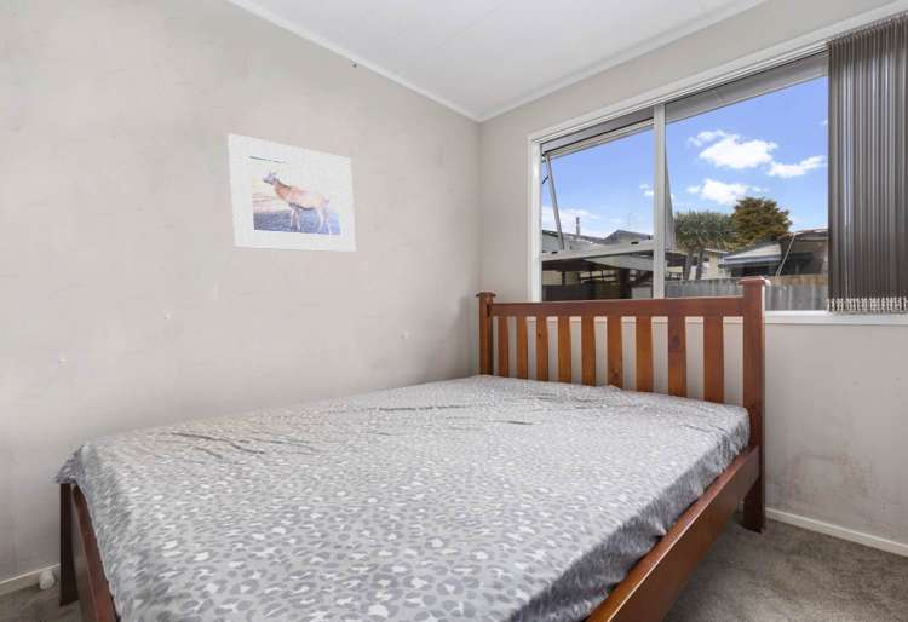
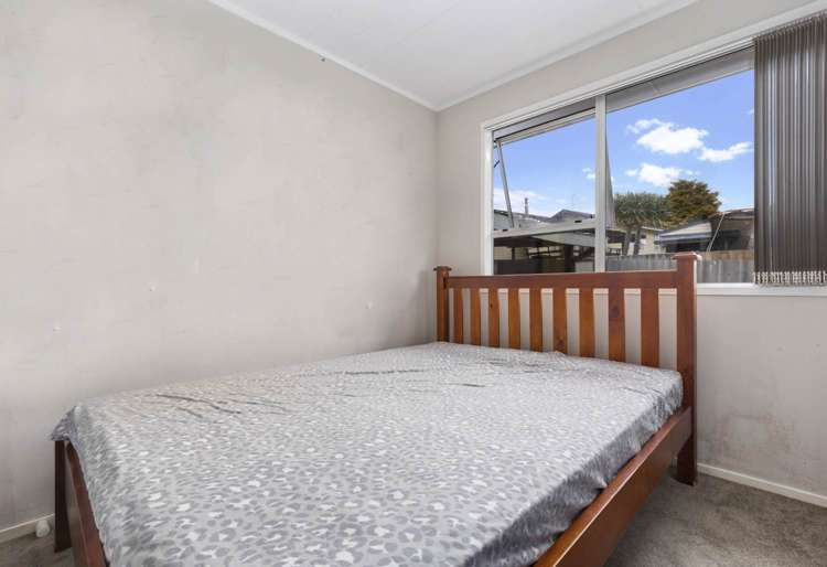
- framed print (298, 198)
